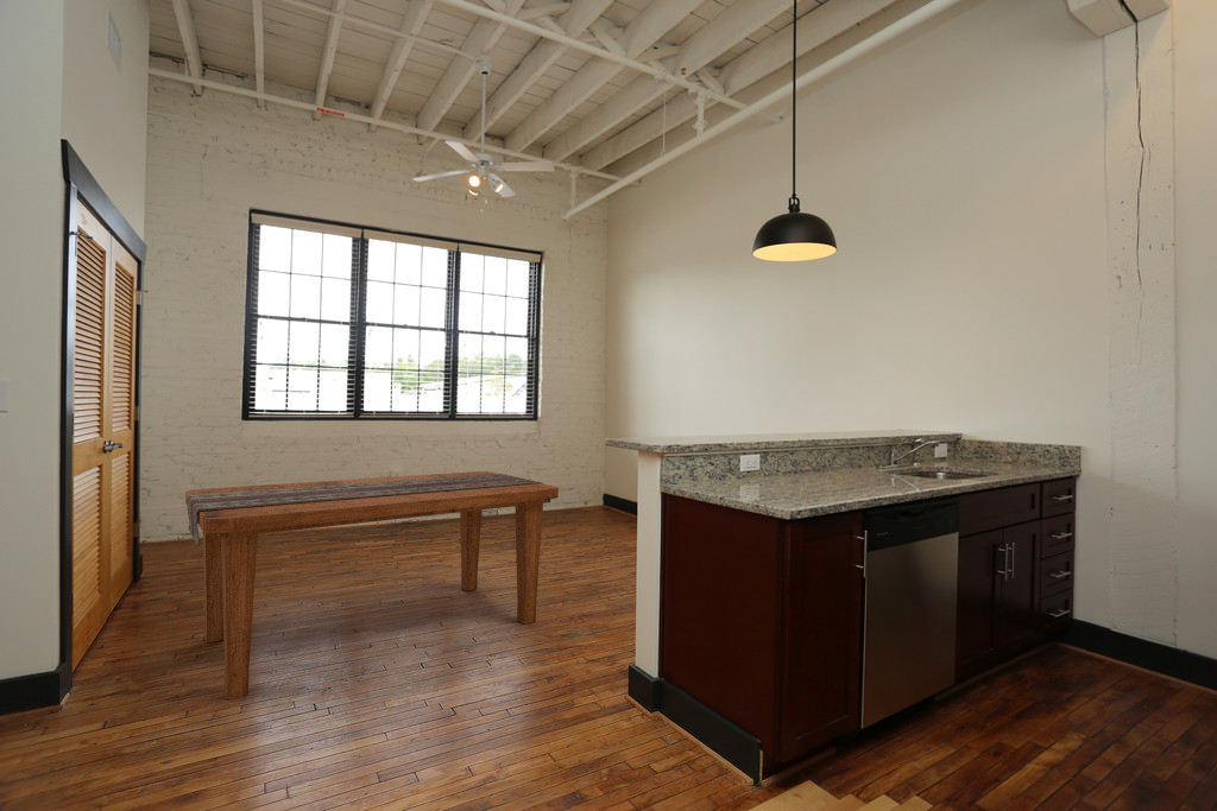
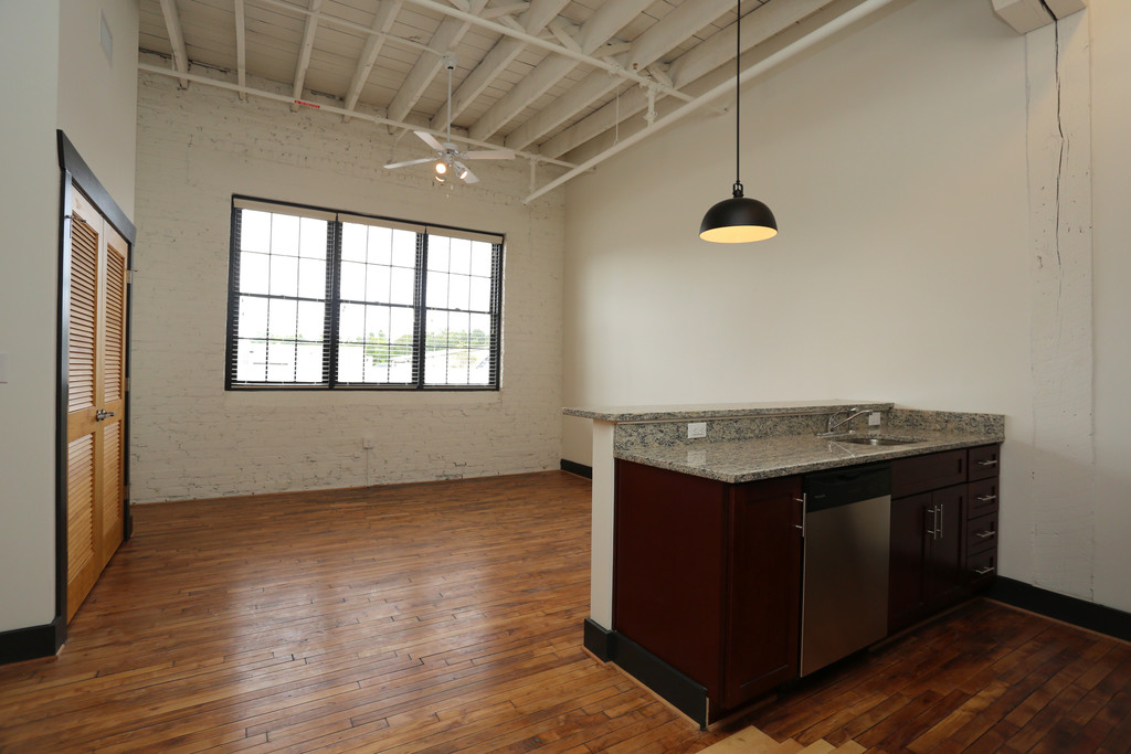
- dining table (382, 520)
